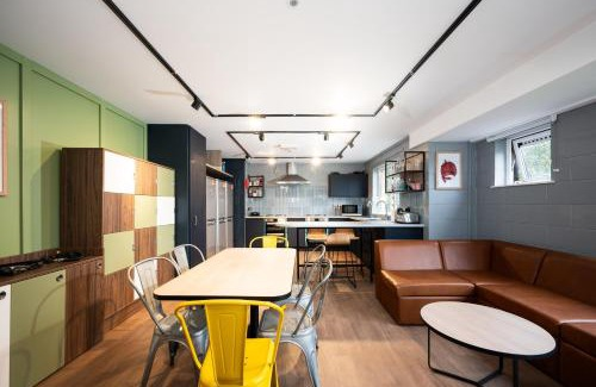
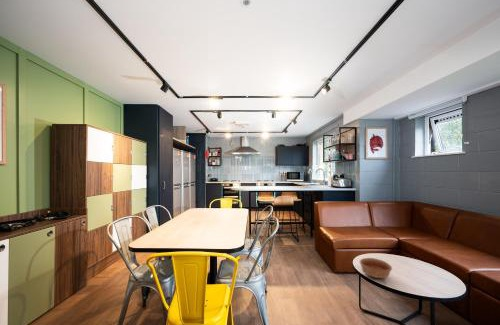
+ bowl (375, 269)
